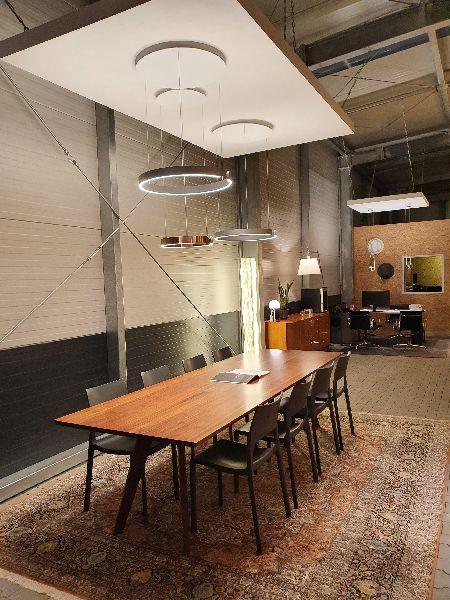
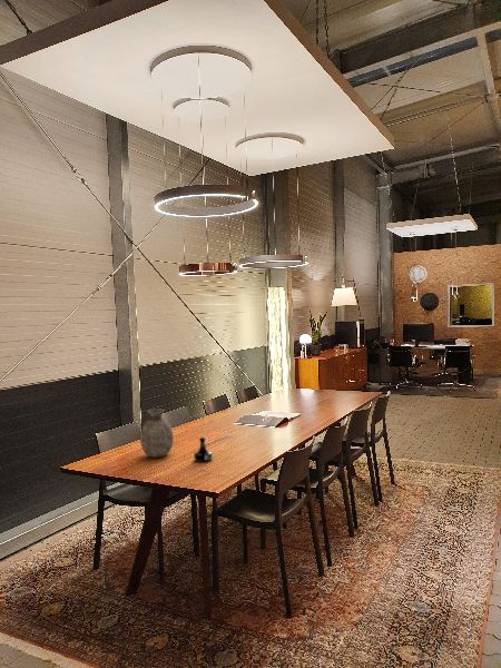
+ vase (156, 433)
+ tequila bottle (203, 449)
